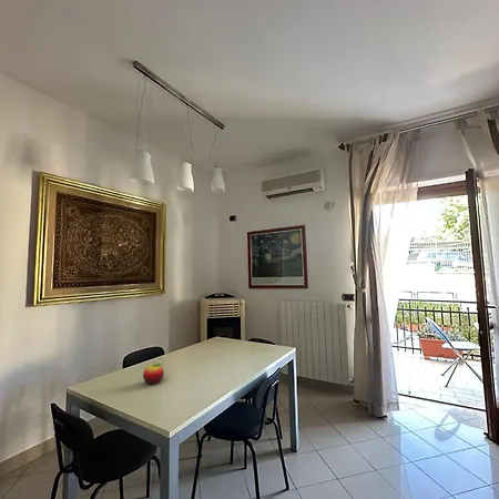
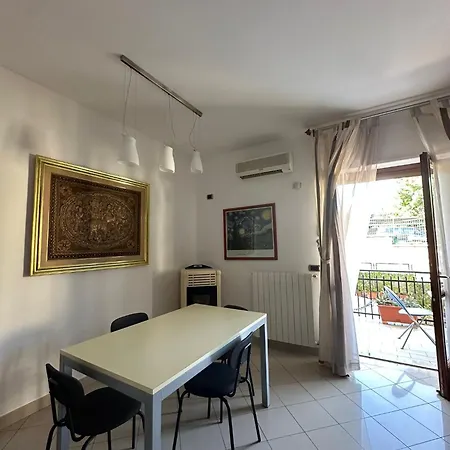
- fruit (153, 373)
